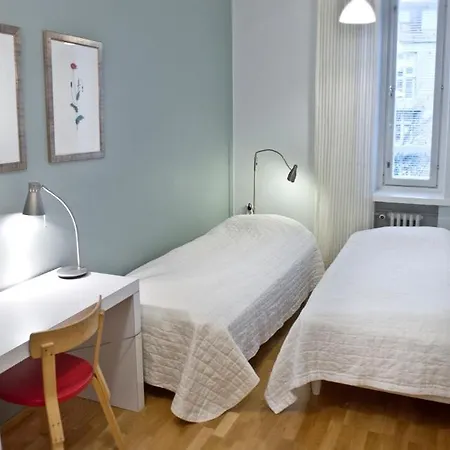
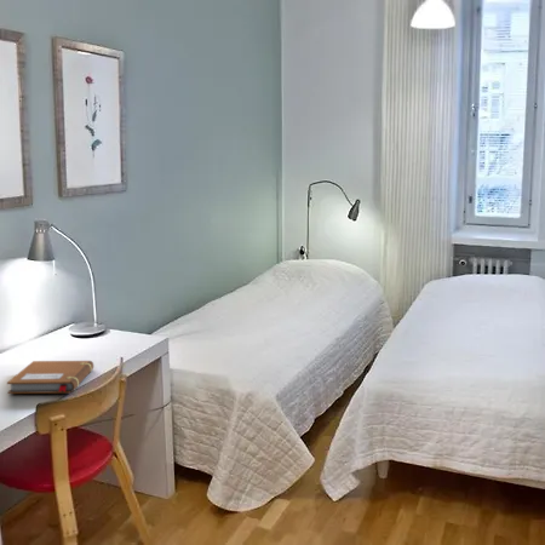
+ notebook (52, 375)
